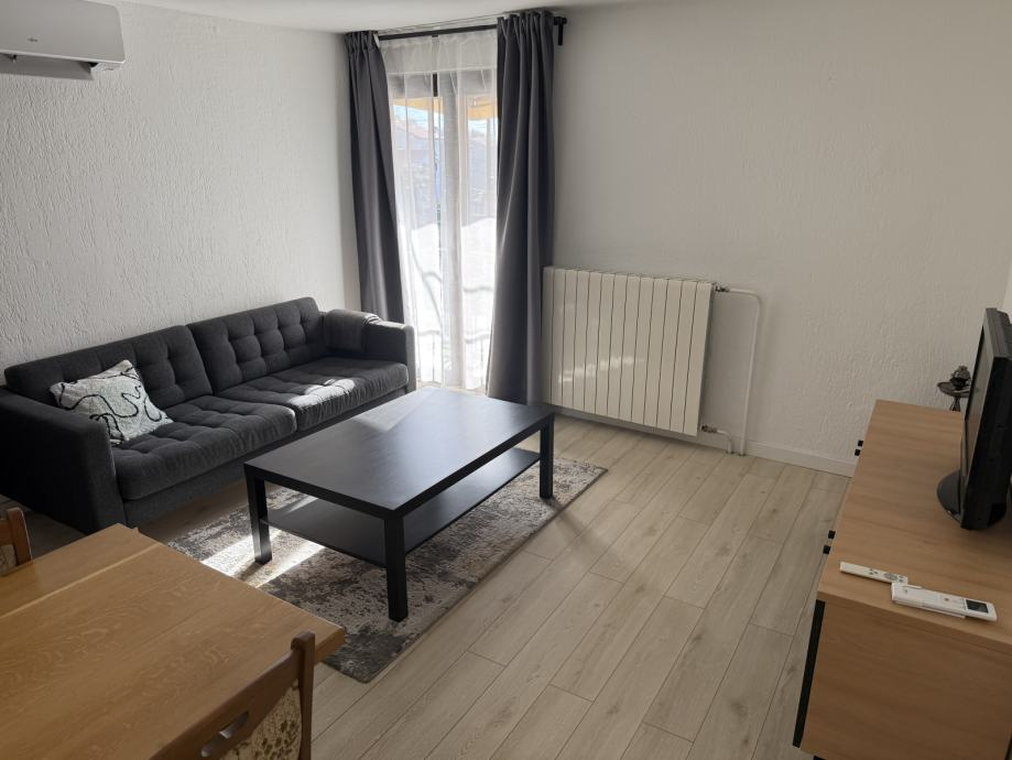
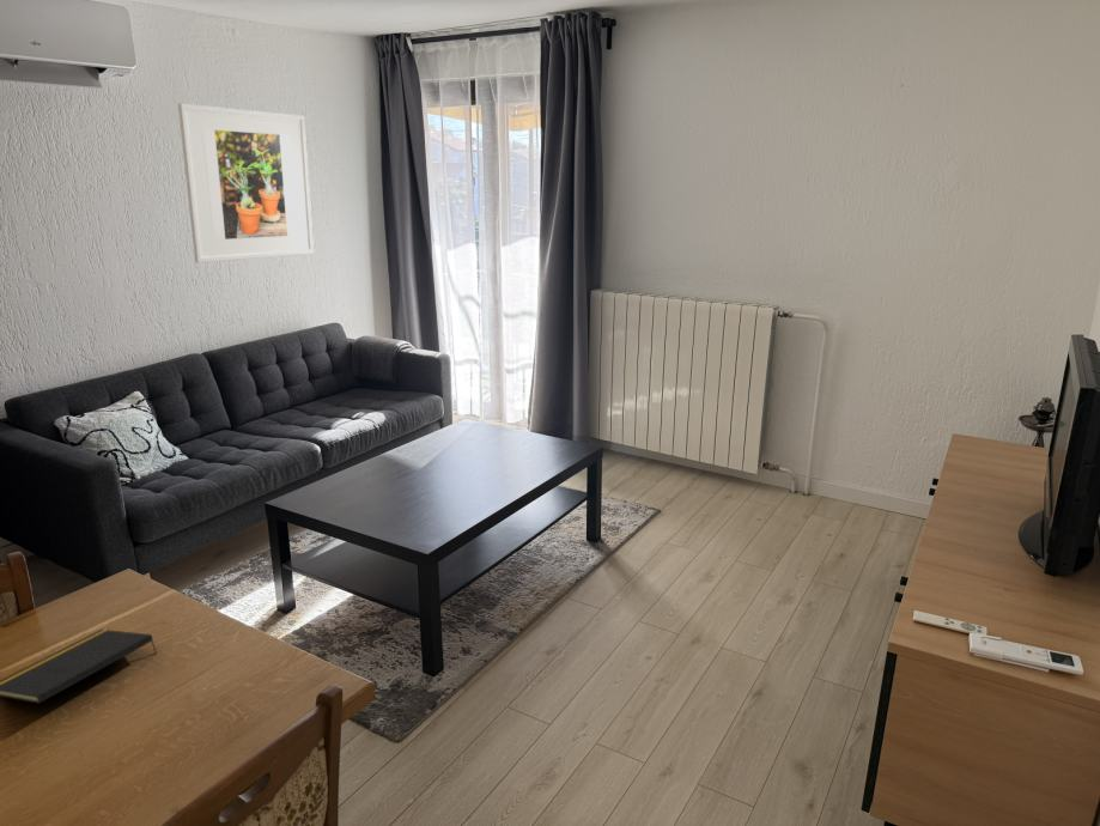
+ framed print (251, 186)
+ notepad (72, 663)
